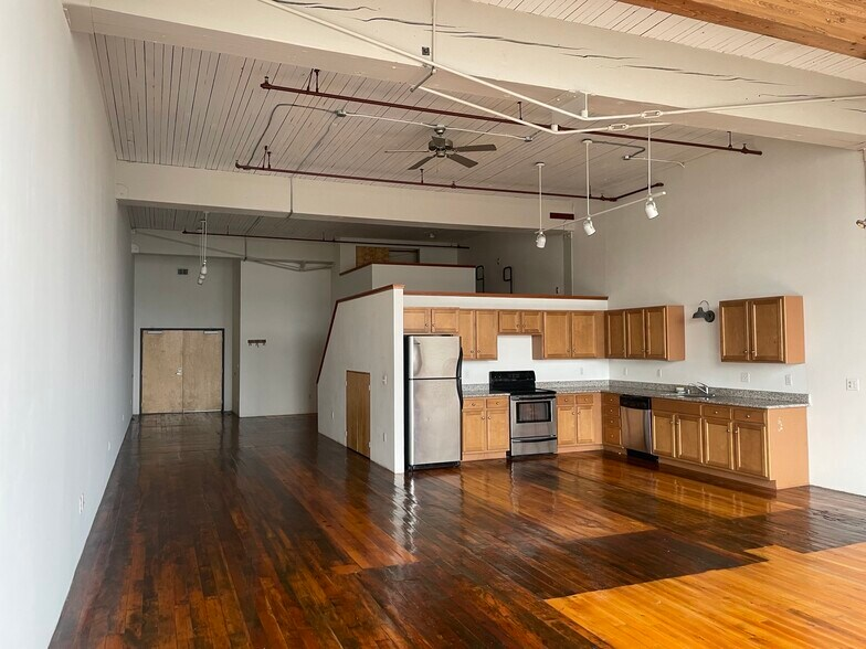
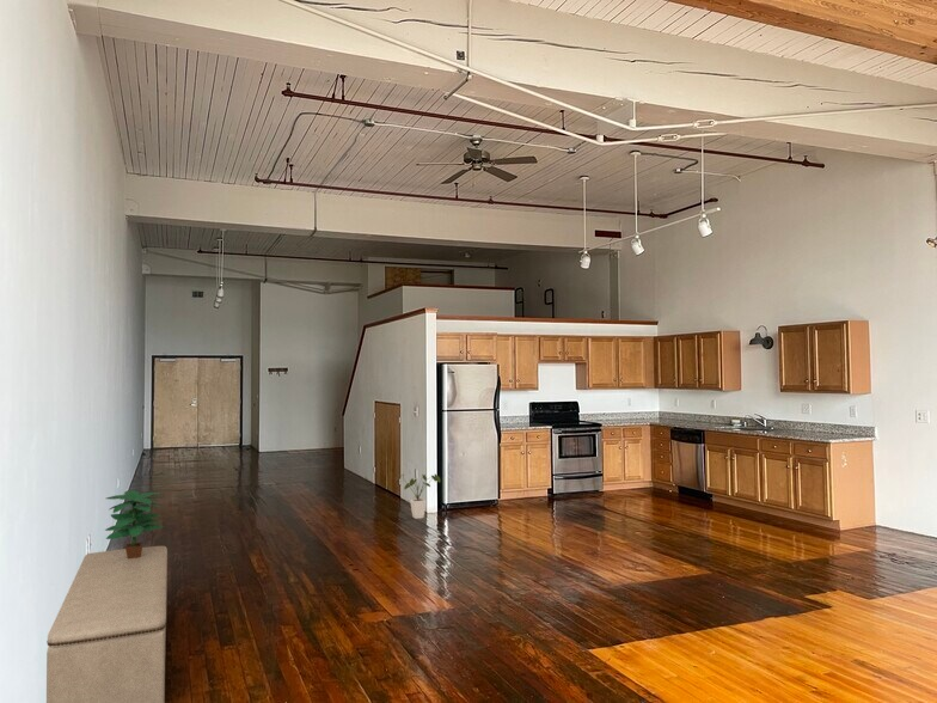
+ bench (118, 621)
+ potted plant (134, 524)
+ house plant (419, 495)
